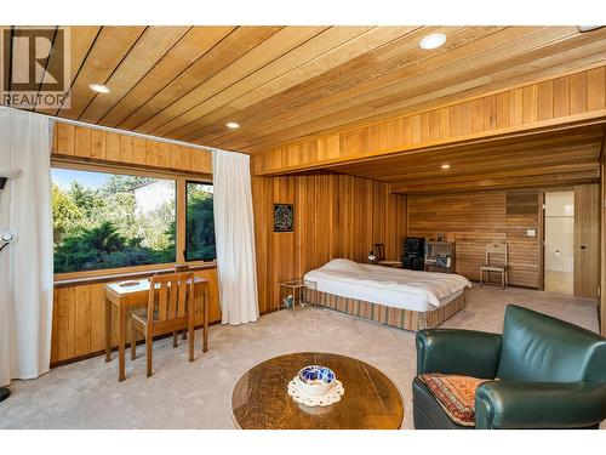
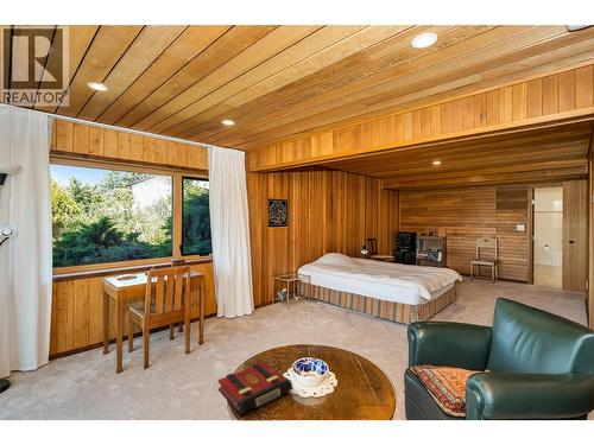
+ book (254, 386)
